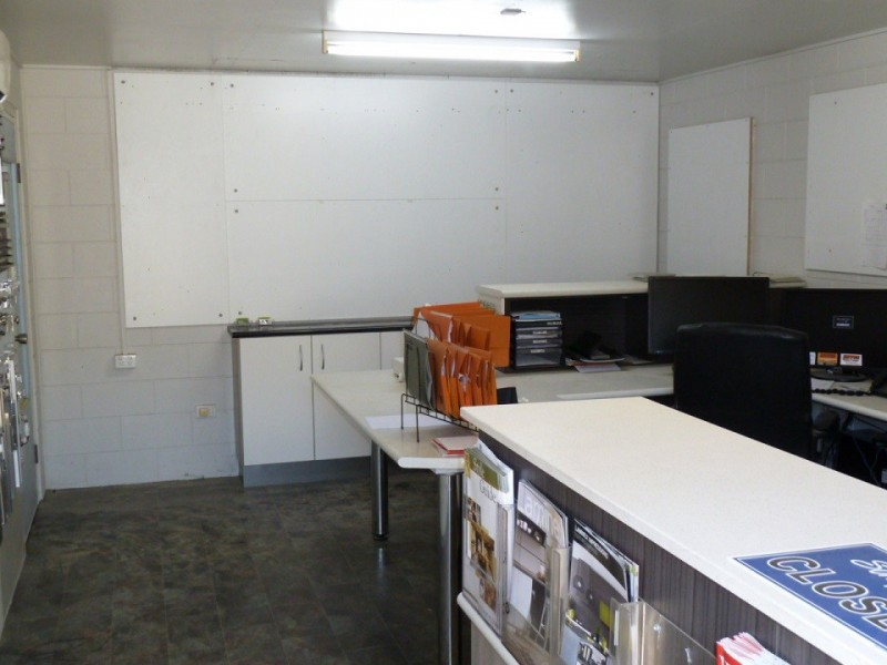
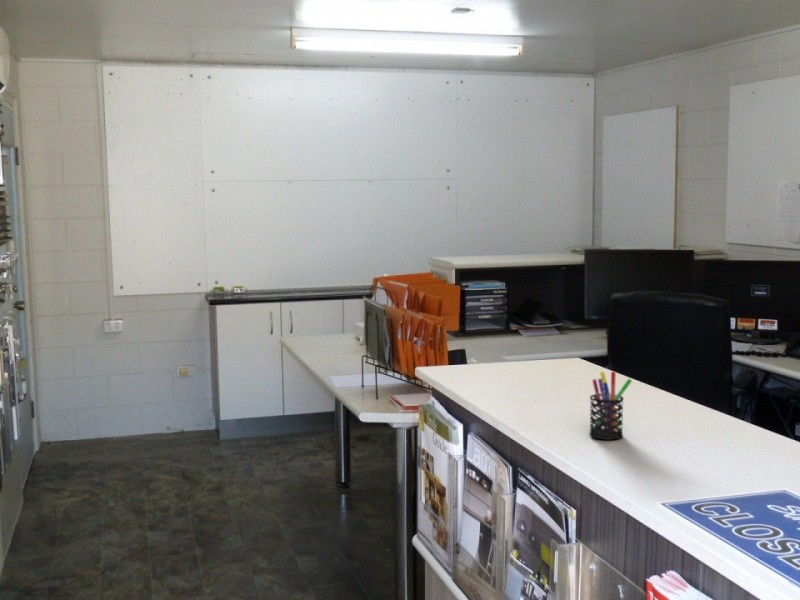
+ pen holder (611, 402)
